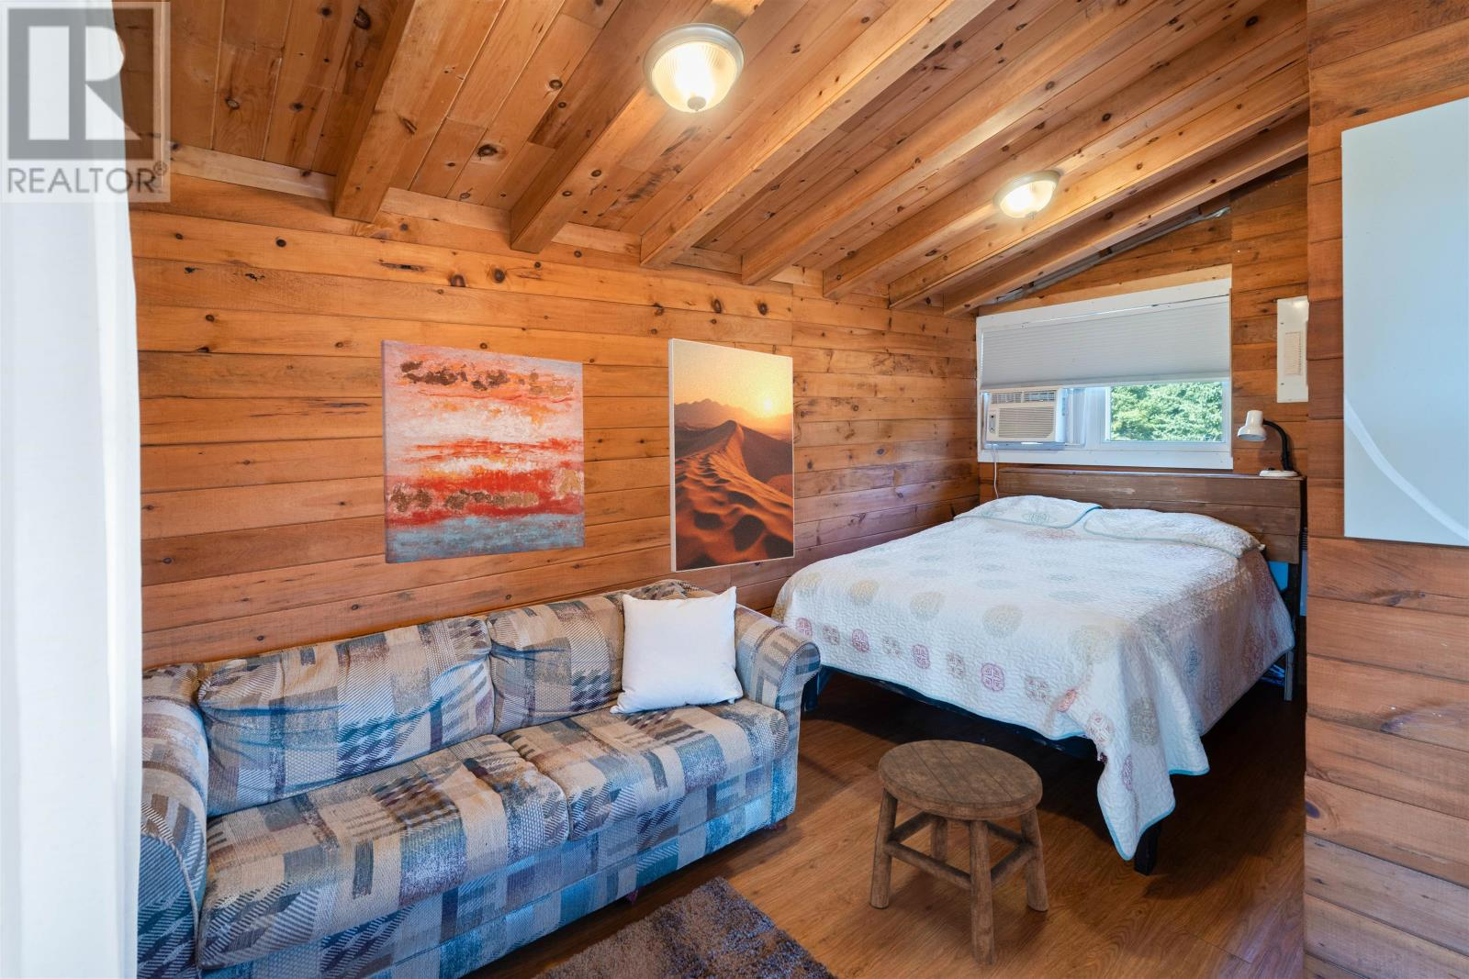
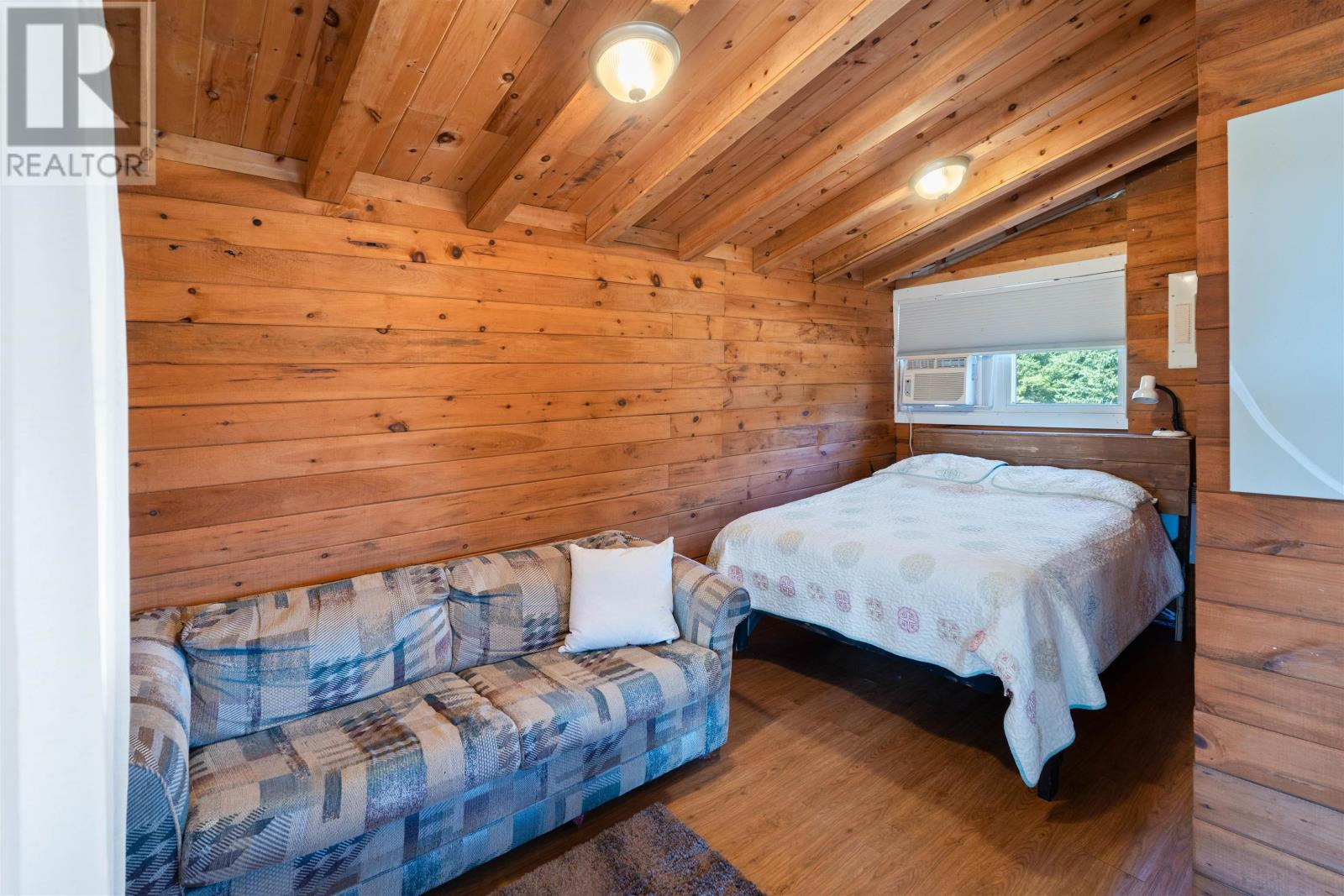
- stool (948, 836)
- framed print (736, 456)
- wall art (492, 453)
